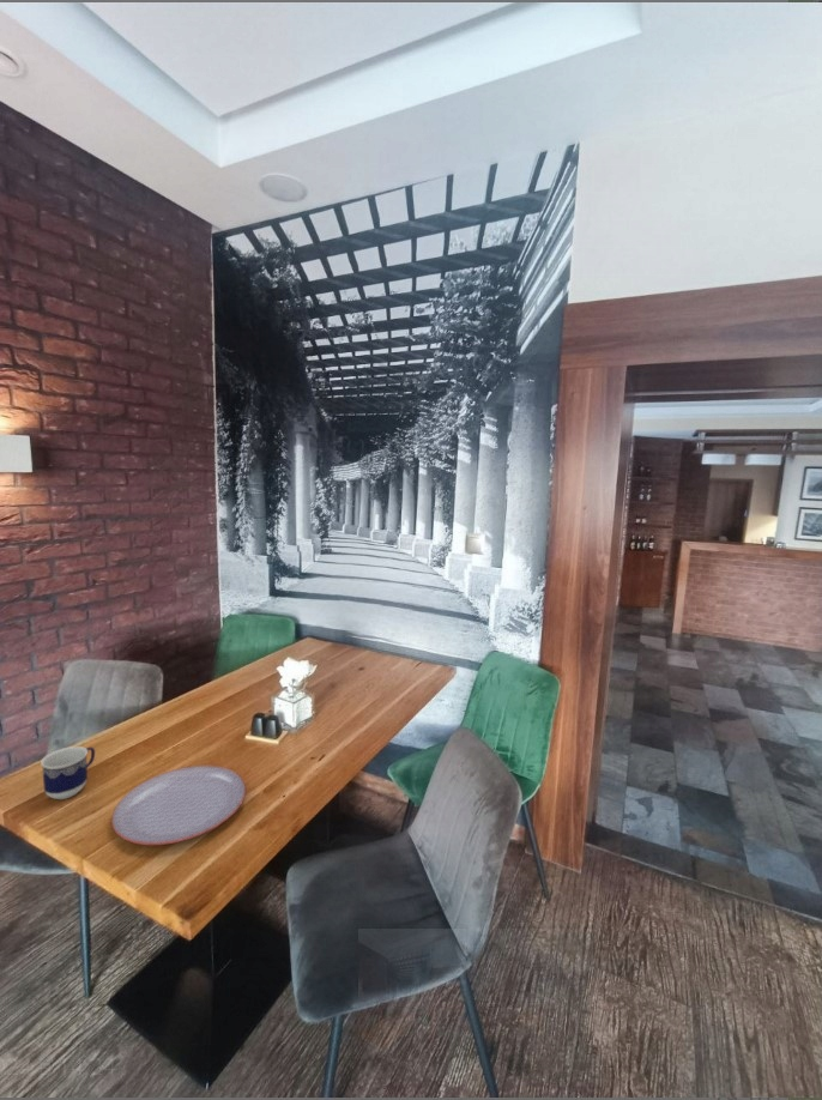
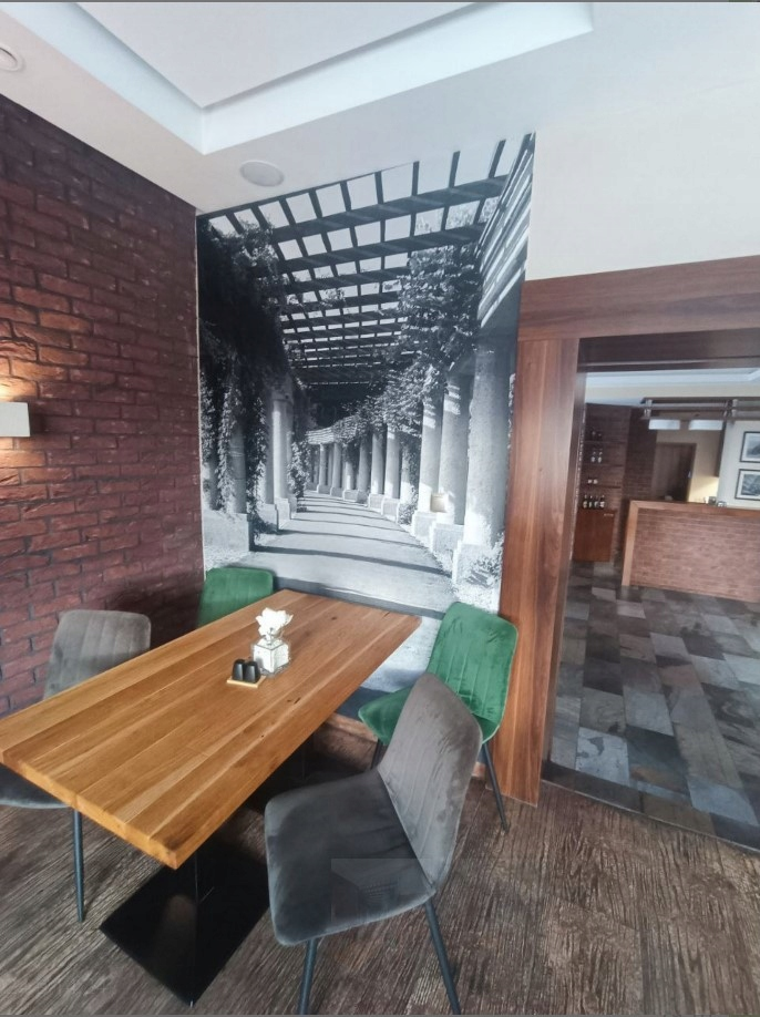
- plate (182, 803)
- cup (71, 770)
